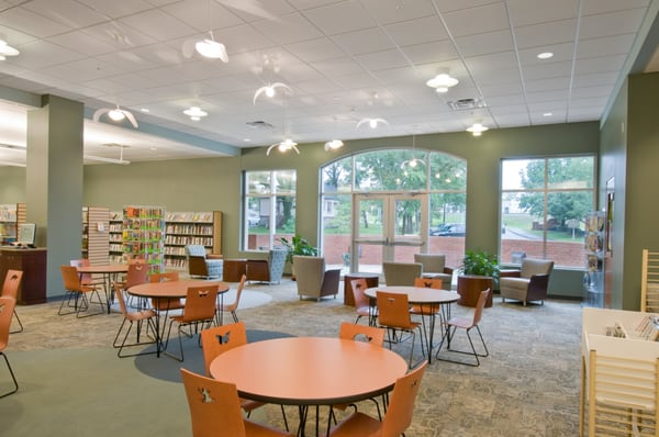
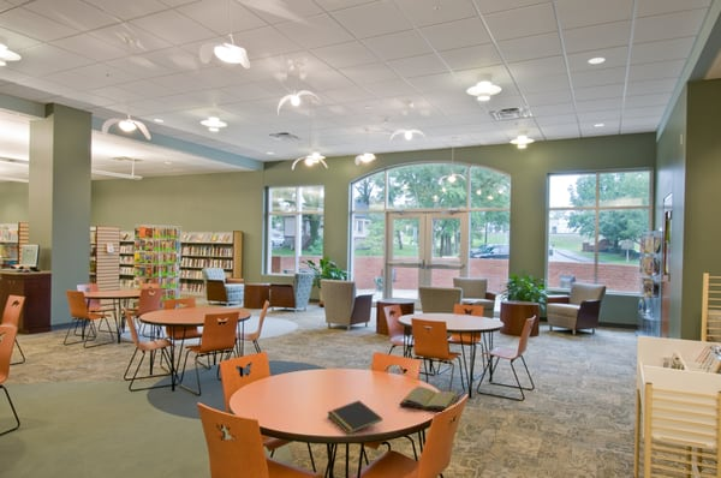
+ notepad (353, 416)
+ diary (430, 398)
